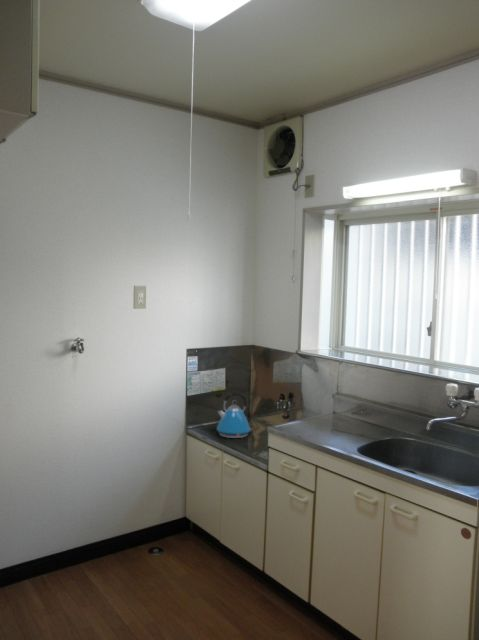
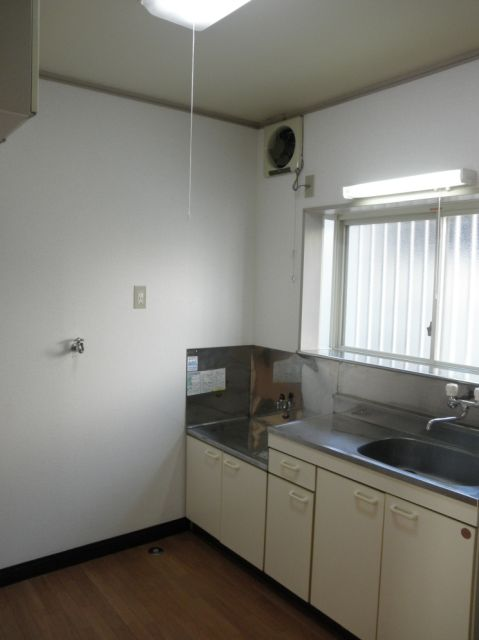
- kettle (235, 413)
